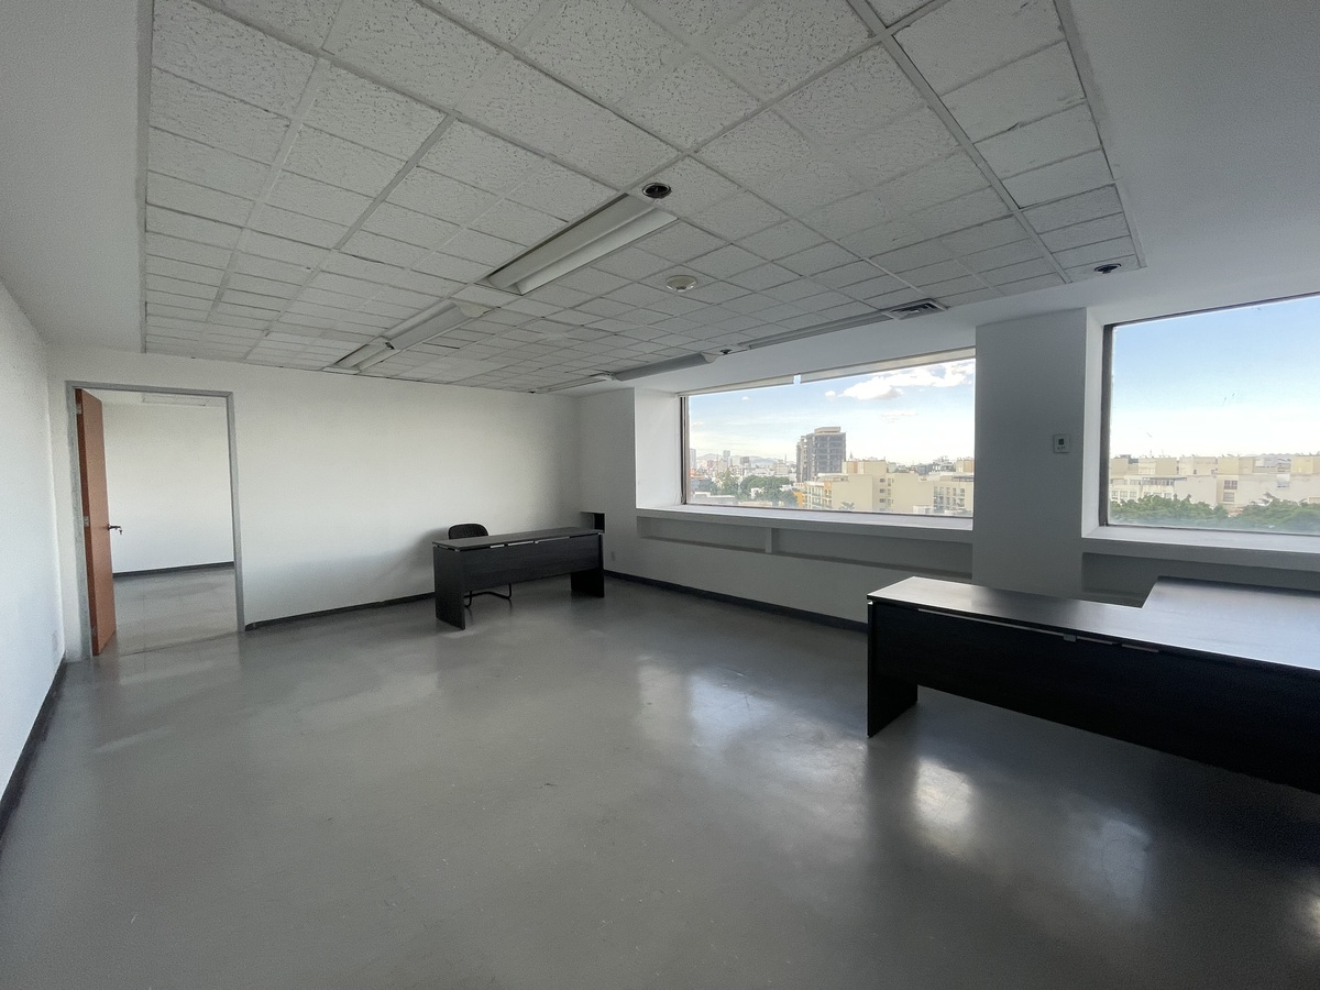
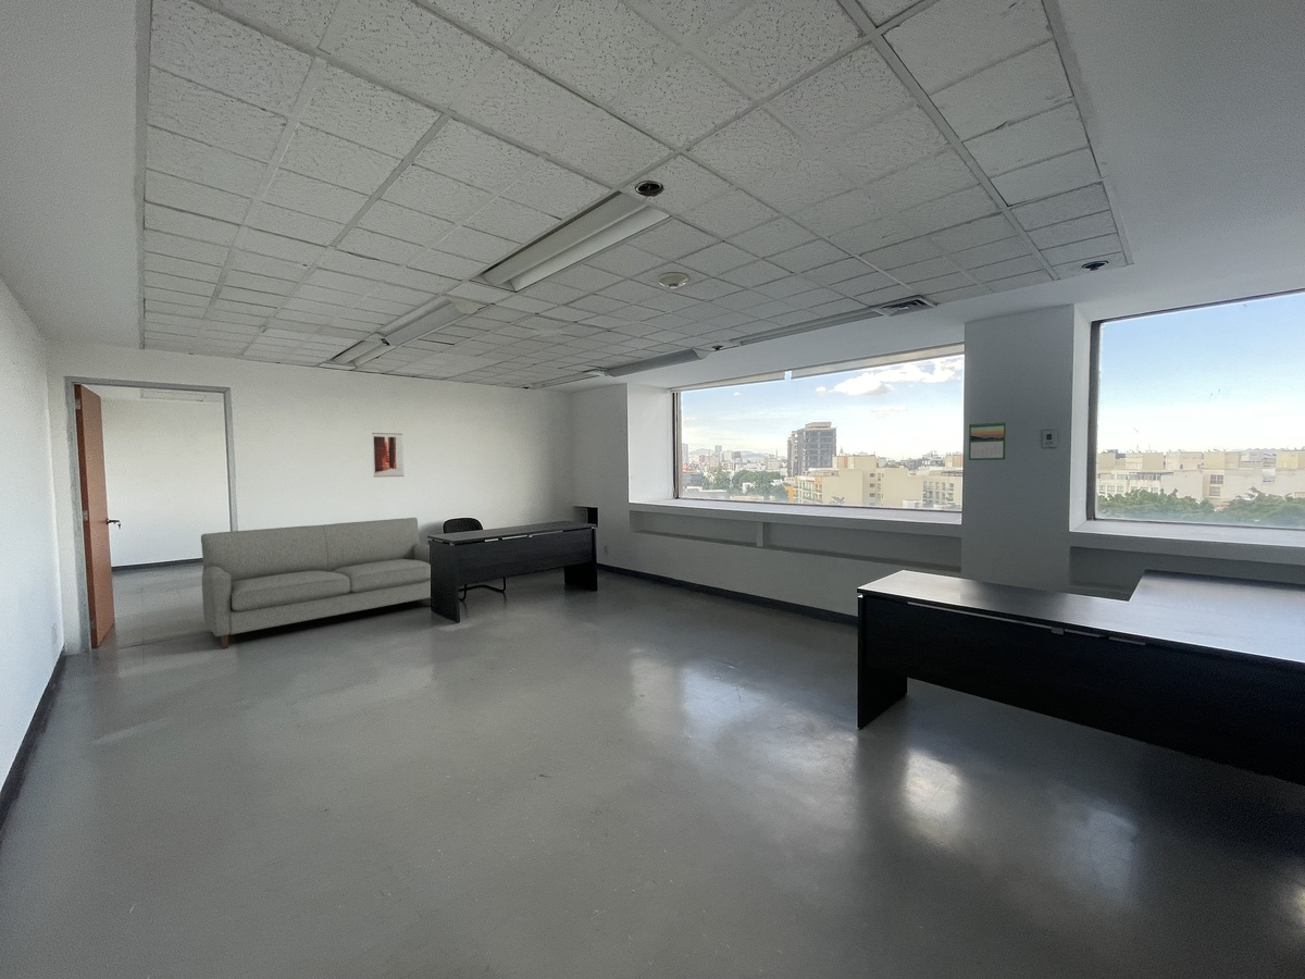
+ sofa (333, 572)
+ wall art (388, 455)
+ calendar (986, 441)
